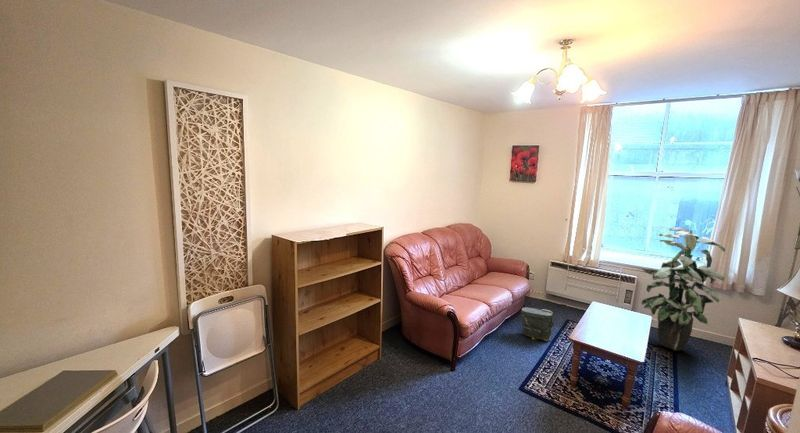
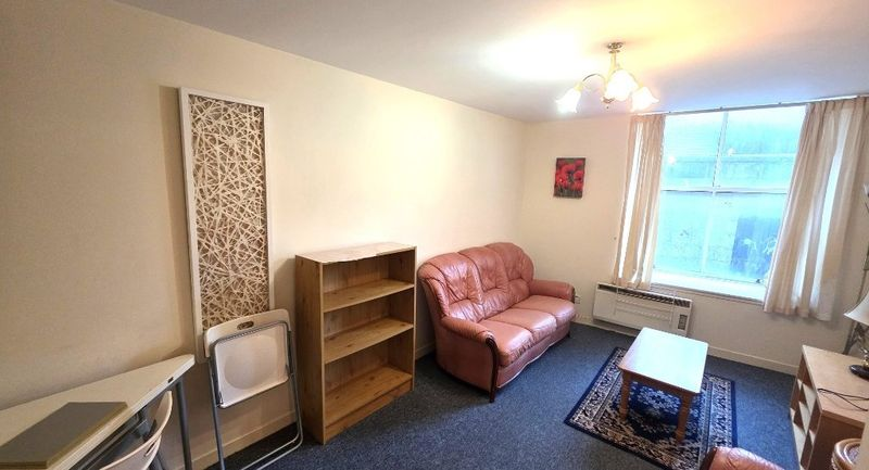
- bag (536, 324)
- indoor plant (677, 287)
